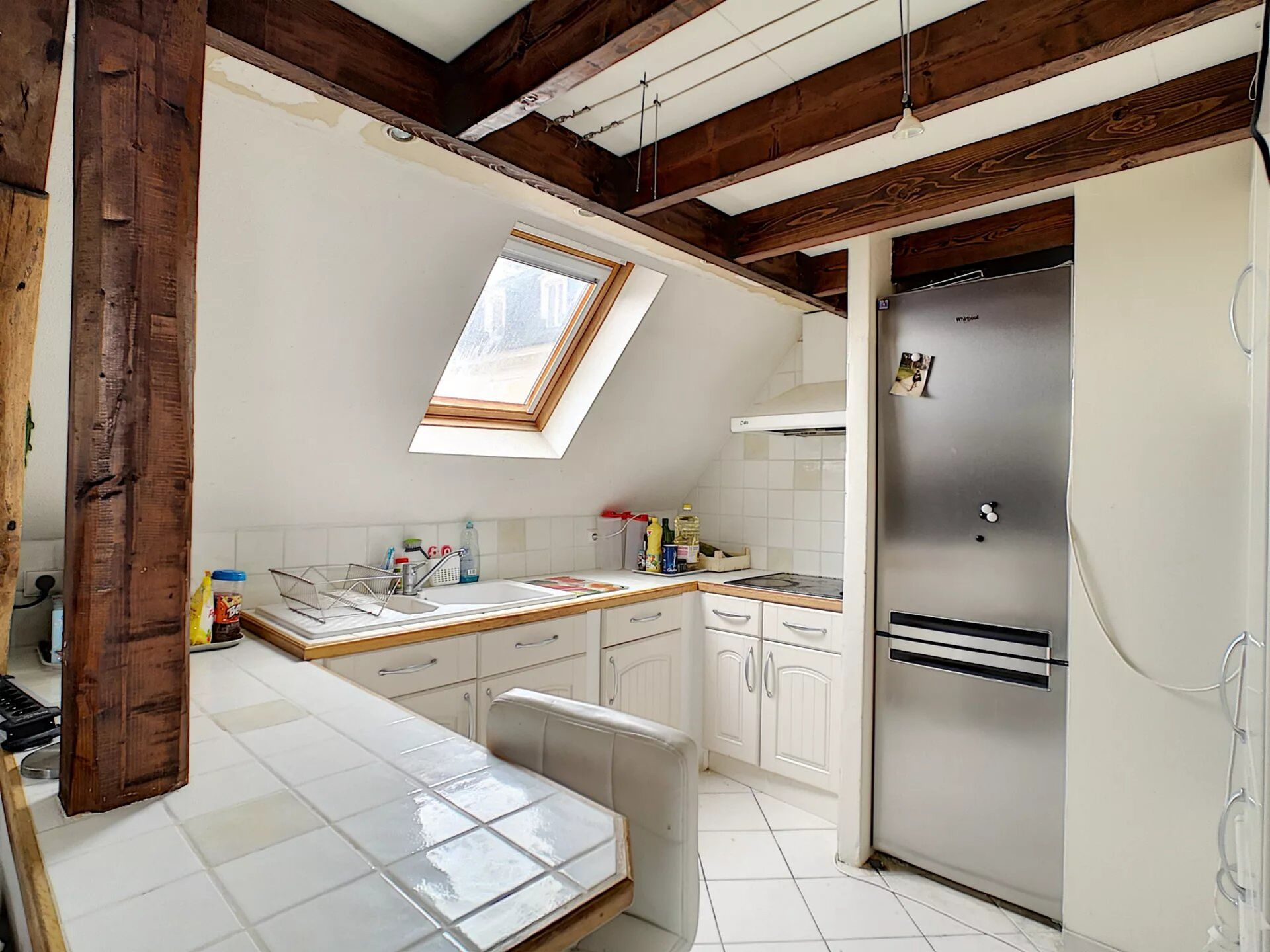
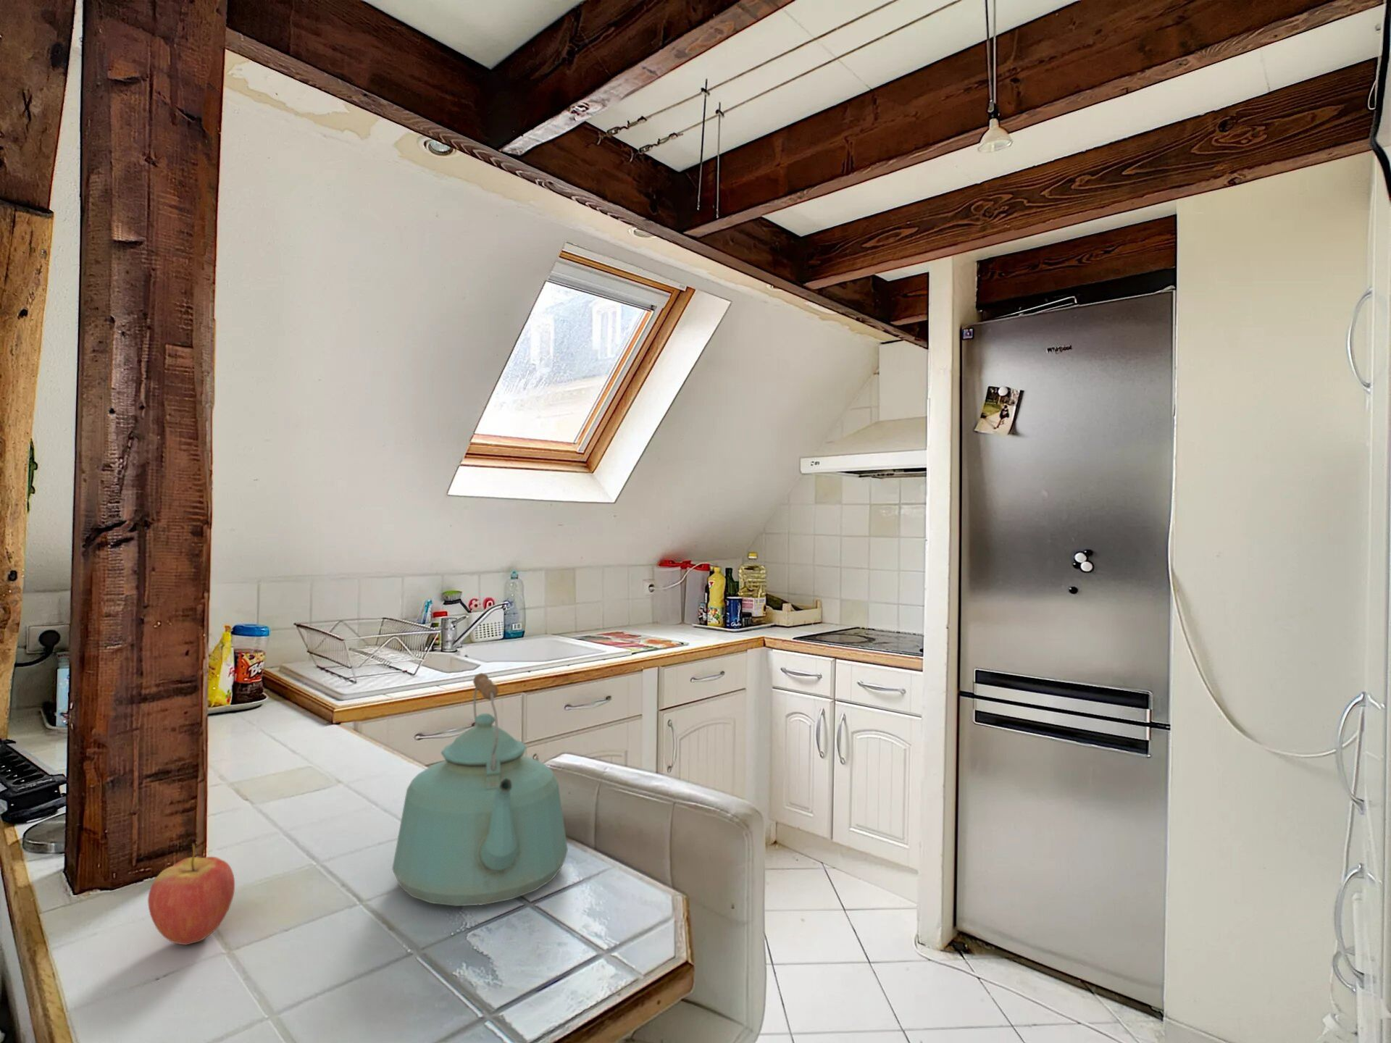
+ fruit (192, 892)
+ kettle (486, 781)
